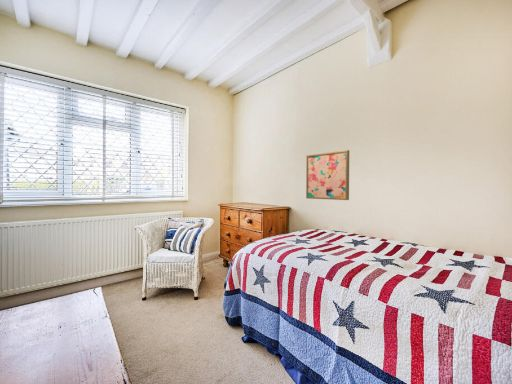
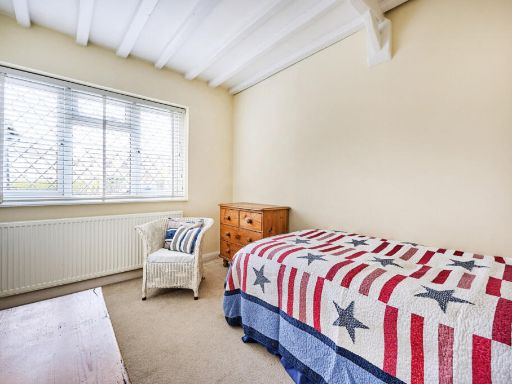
- wall art (326, 176)
